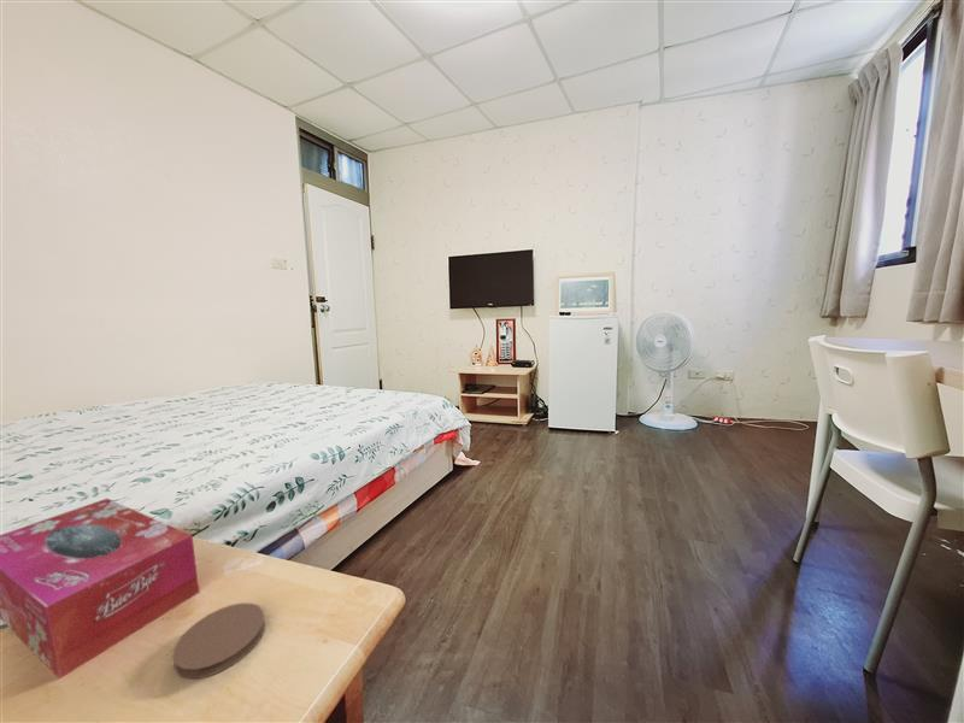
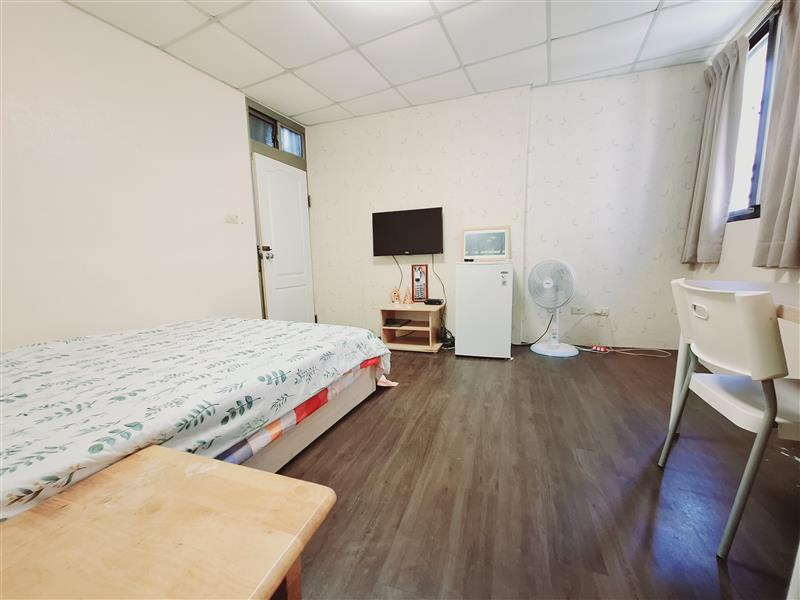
- coaster (222, 636)
- tissue box (88, 569)
